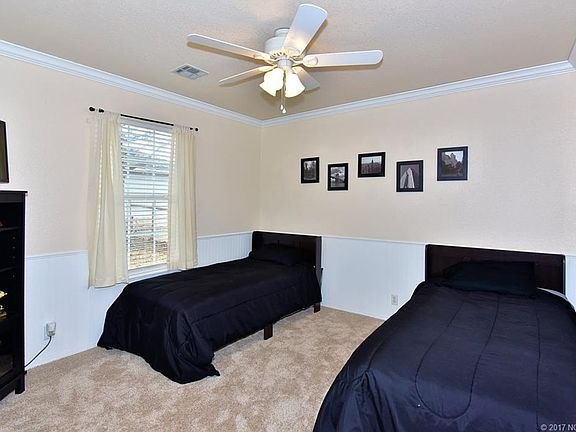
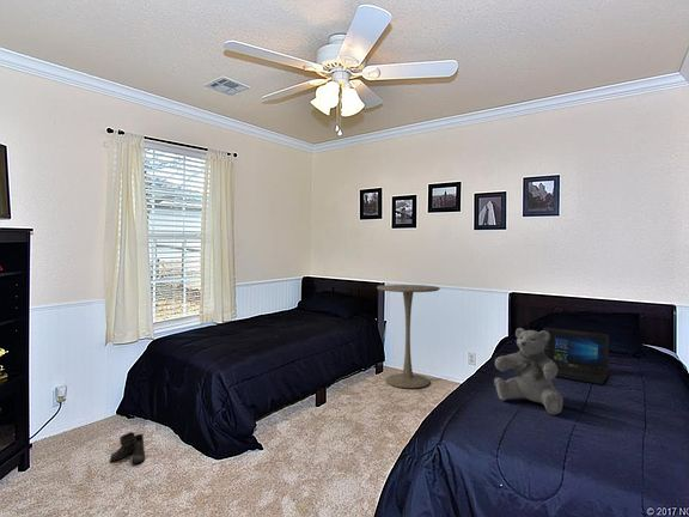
+ teddy bear (529, 369)
+ pedestal table (407, 334)
+ laptop (569, 353)
+ boots (129, 446)
